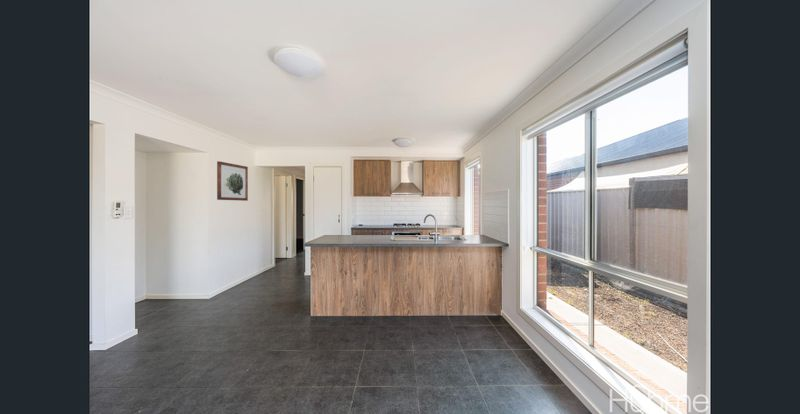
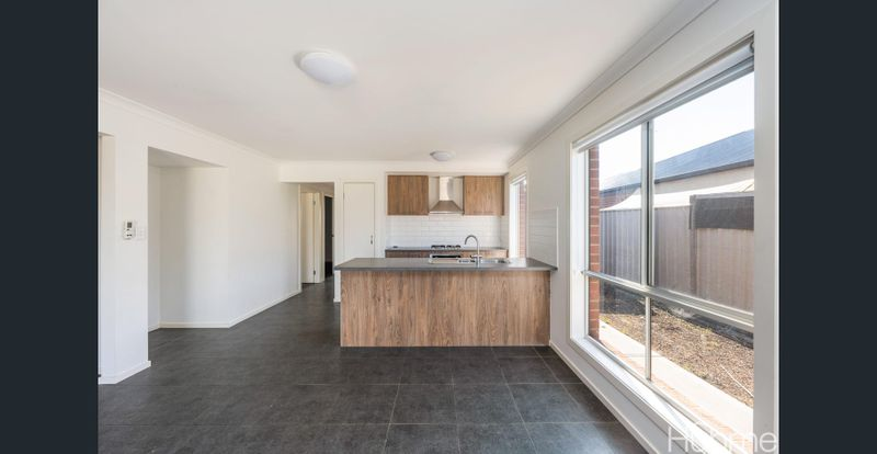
- wall art (233, 182)
